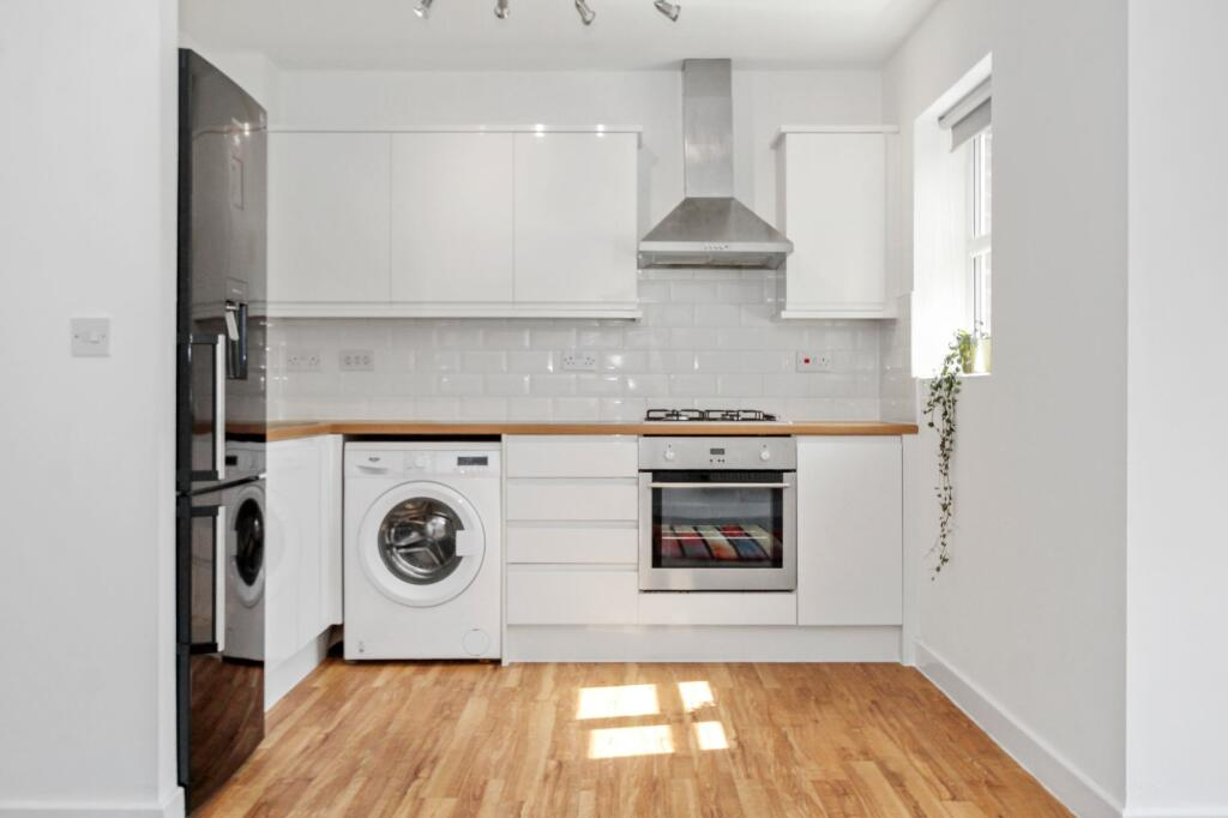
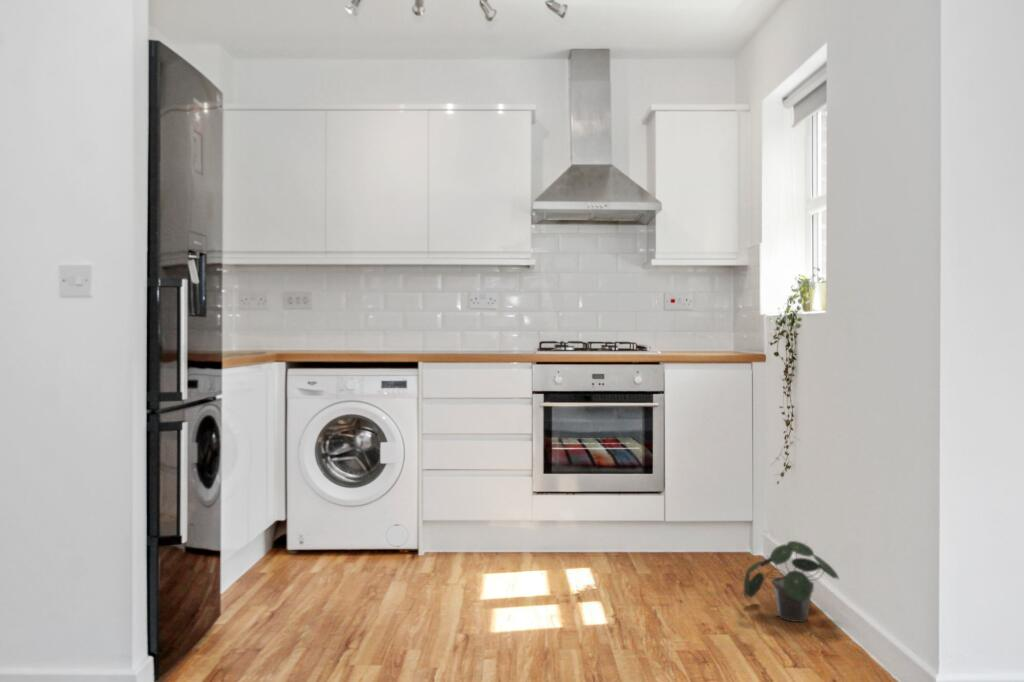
+ potted plant (791, 579)
